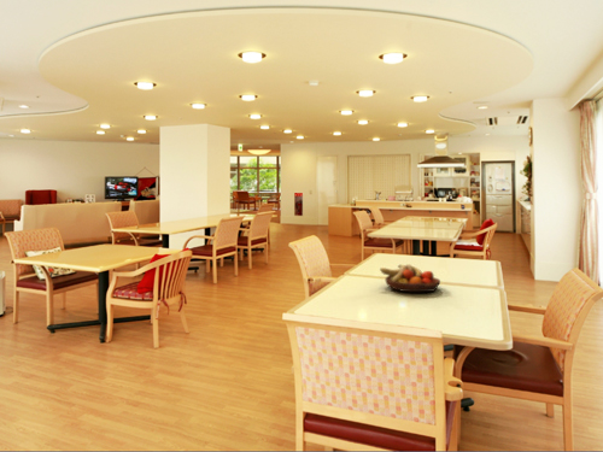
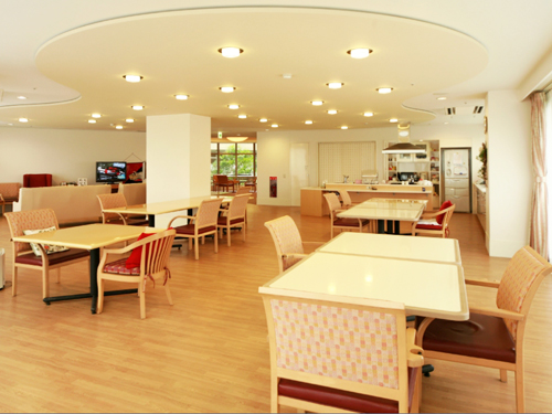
- fruit bowl (411, 276)
